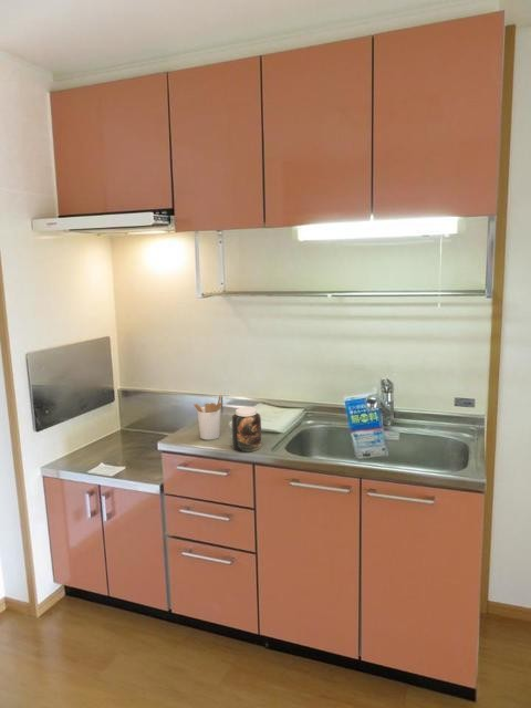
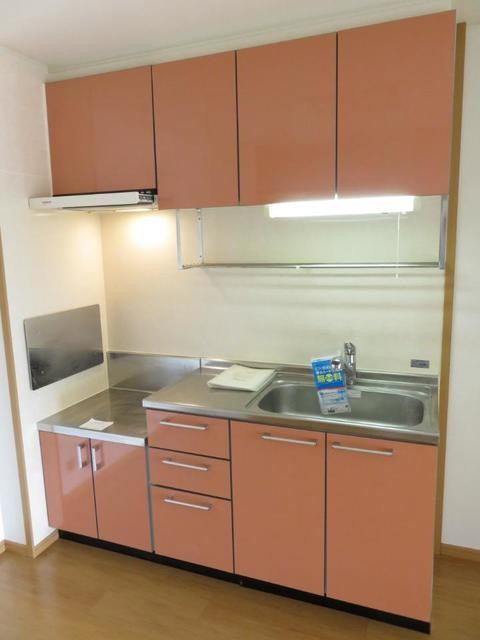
- utensil holder (210, 417)
- jar (246, 428)
